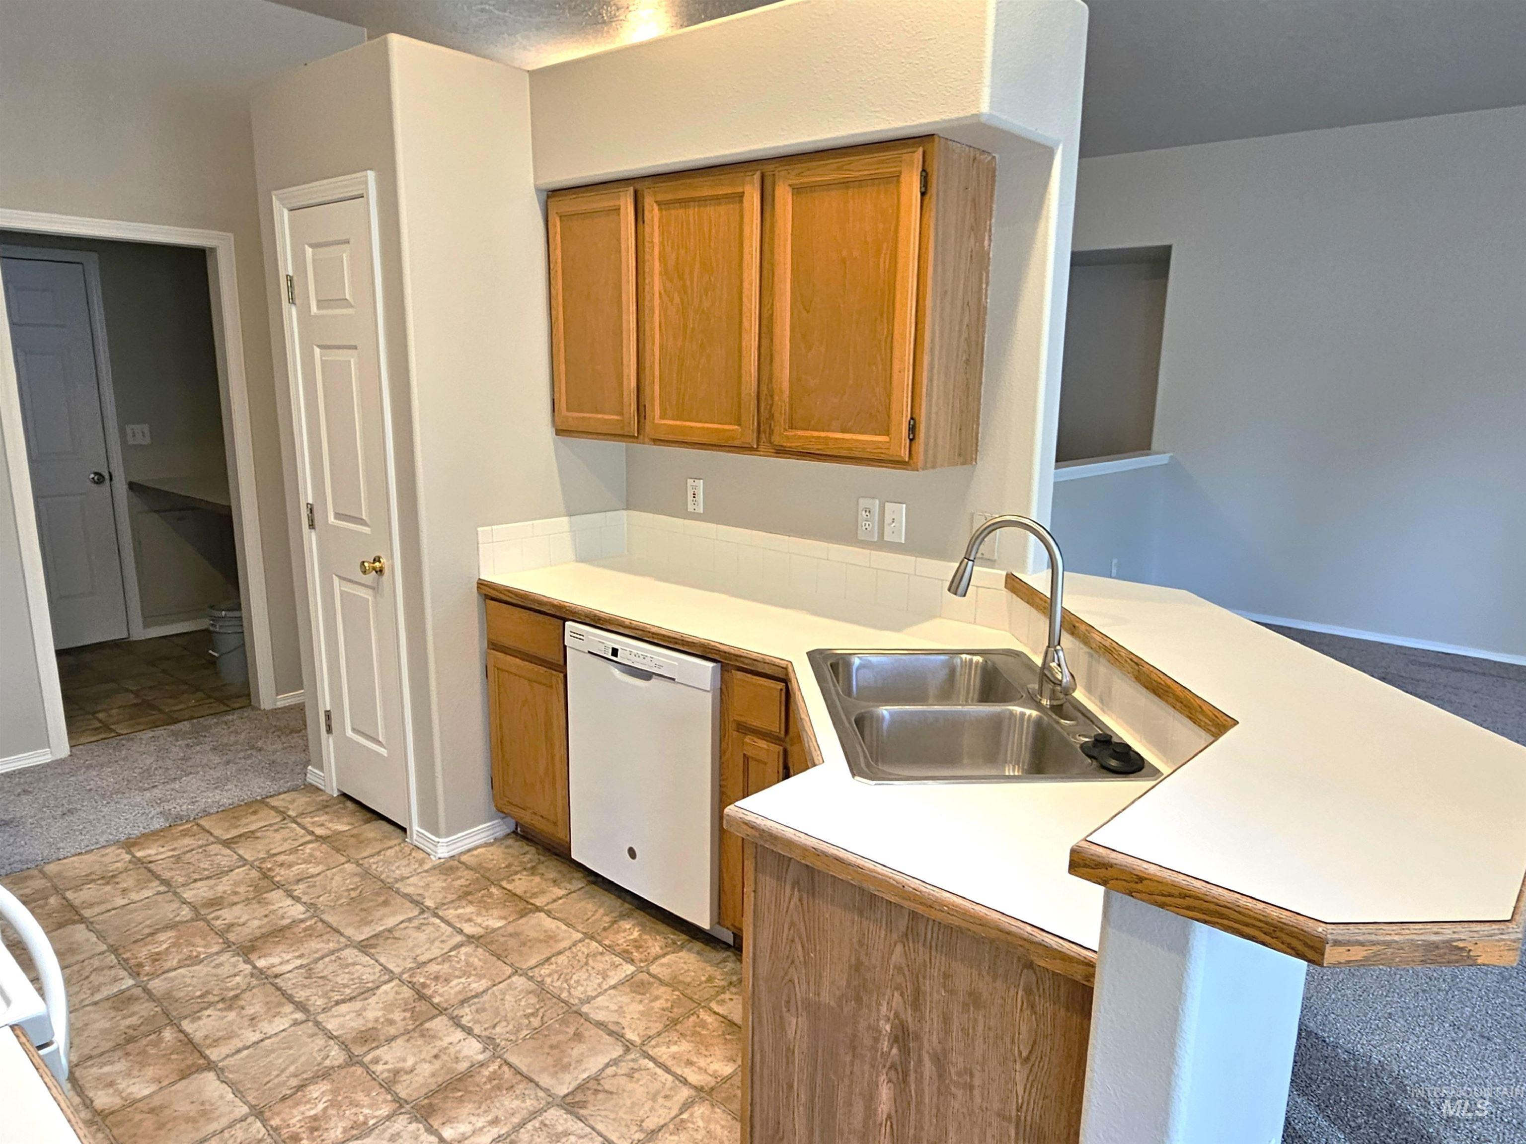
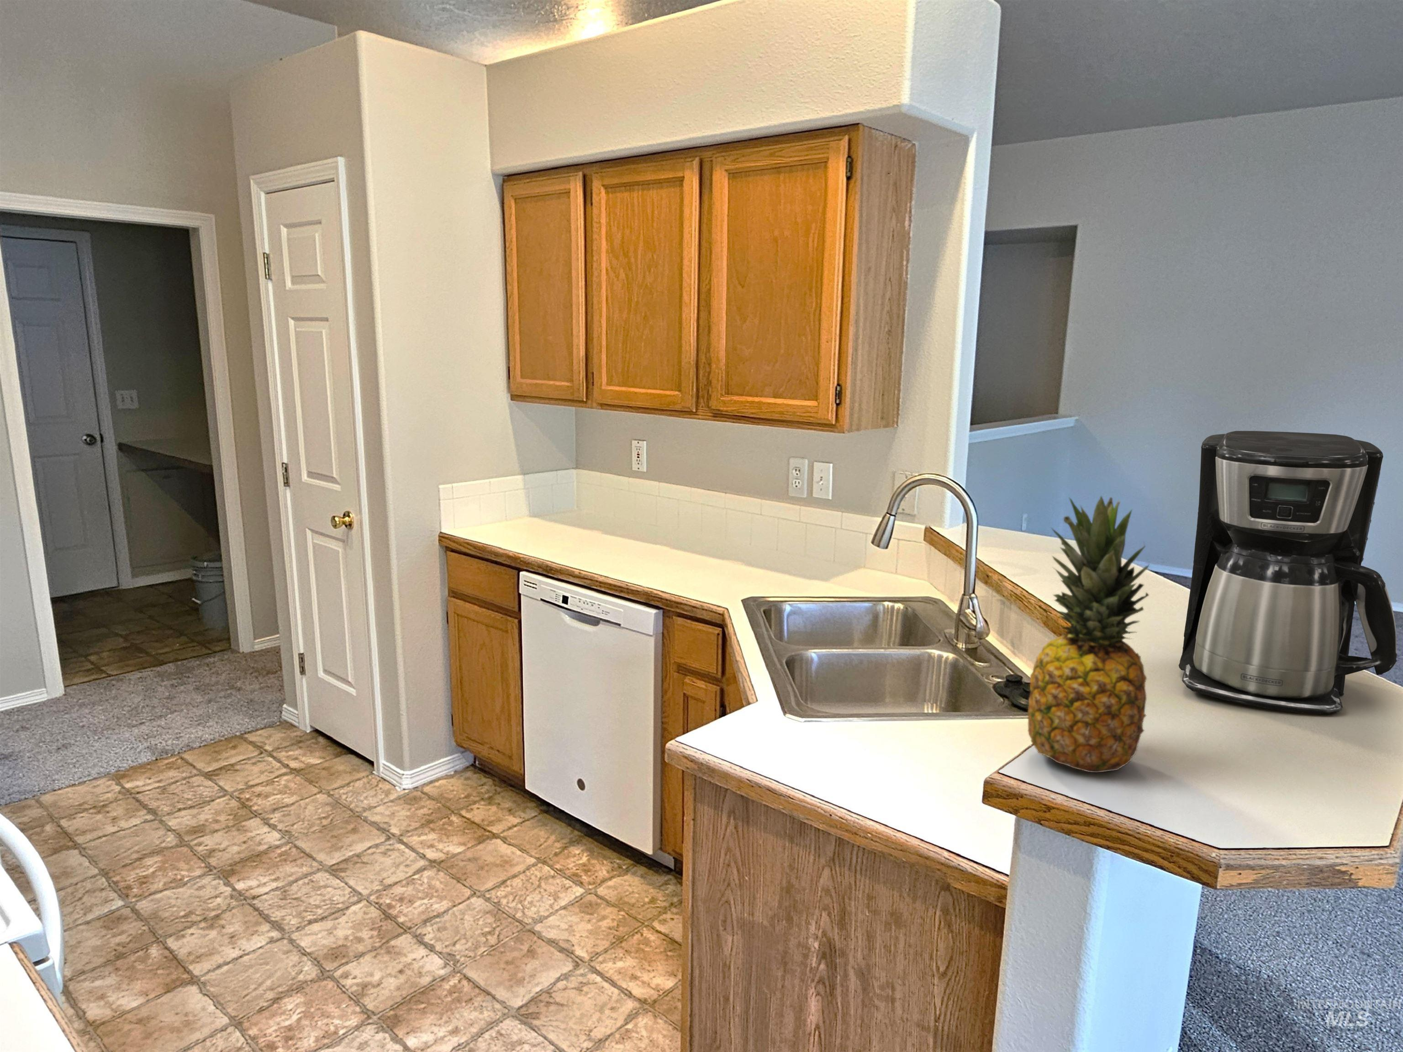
+ fruit (1093, 630)
+ coffee maker (1297, 560)
